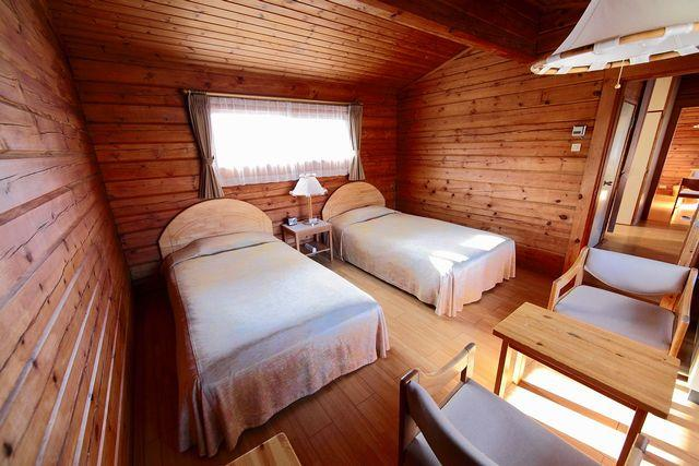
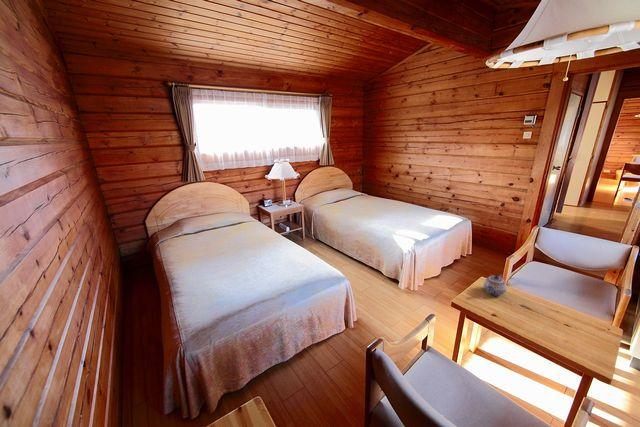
+ teapot (495, 284)
